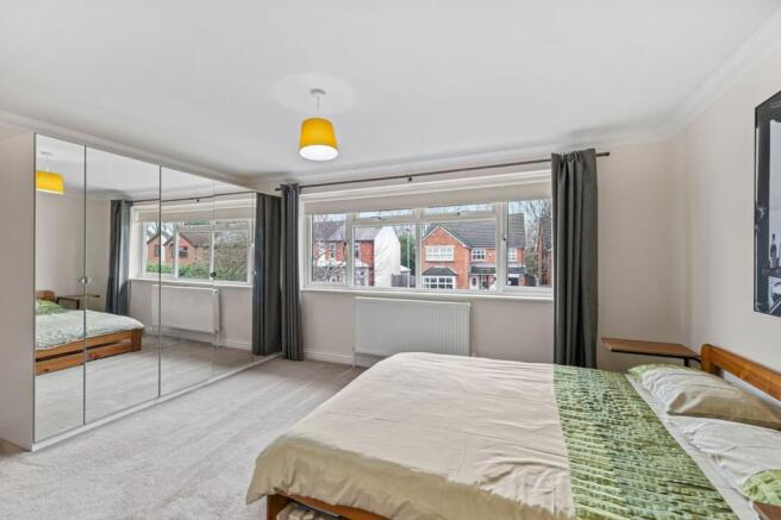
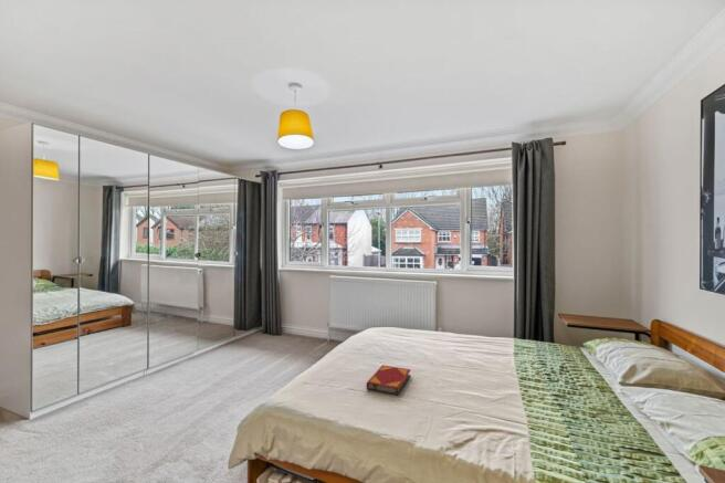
+ hardback book (389, 378)
